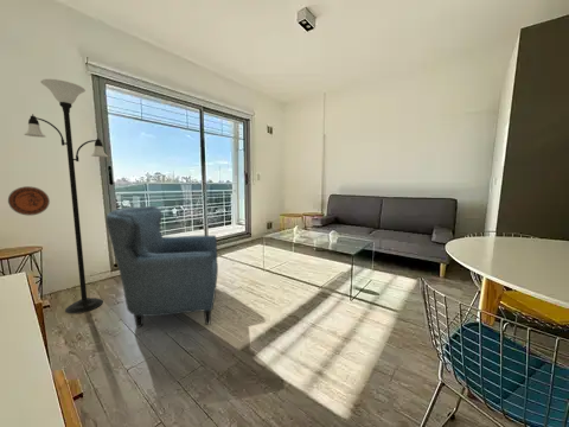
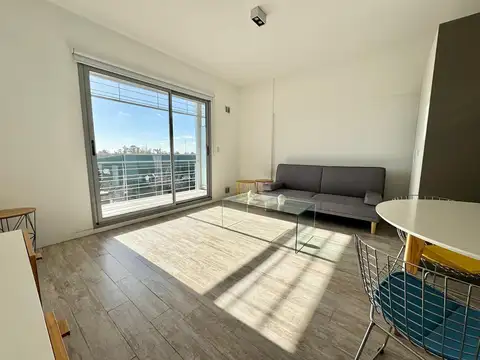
- armchair (168, 260)
- floor lamp (75, 200)
- decorative plate (28, 200)
